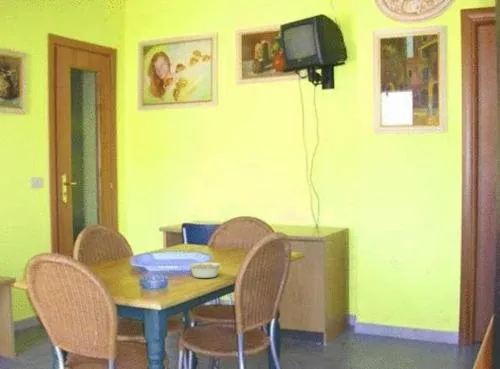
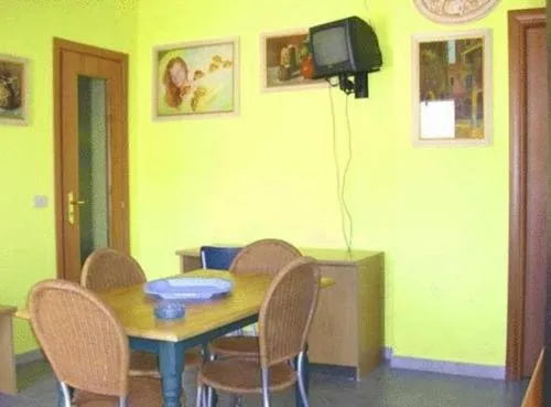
- legume (206, 269)
